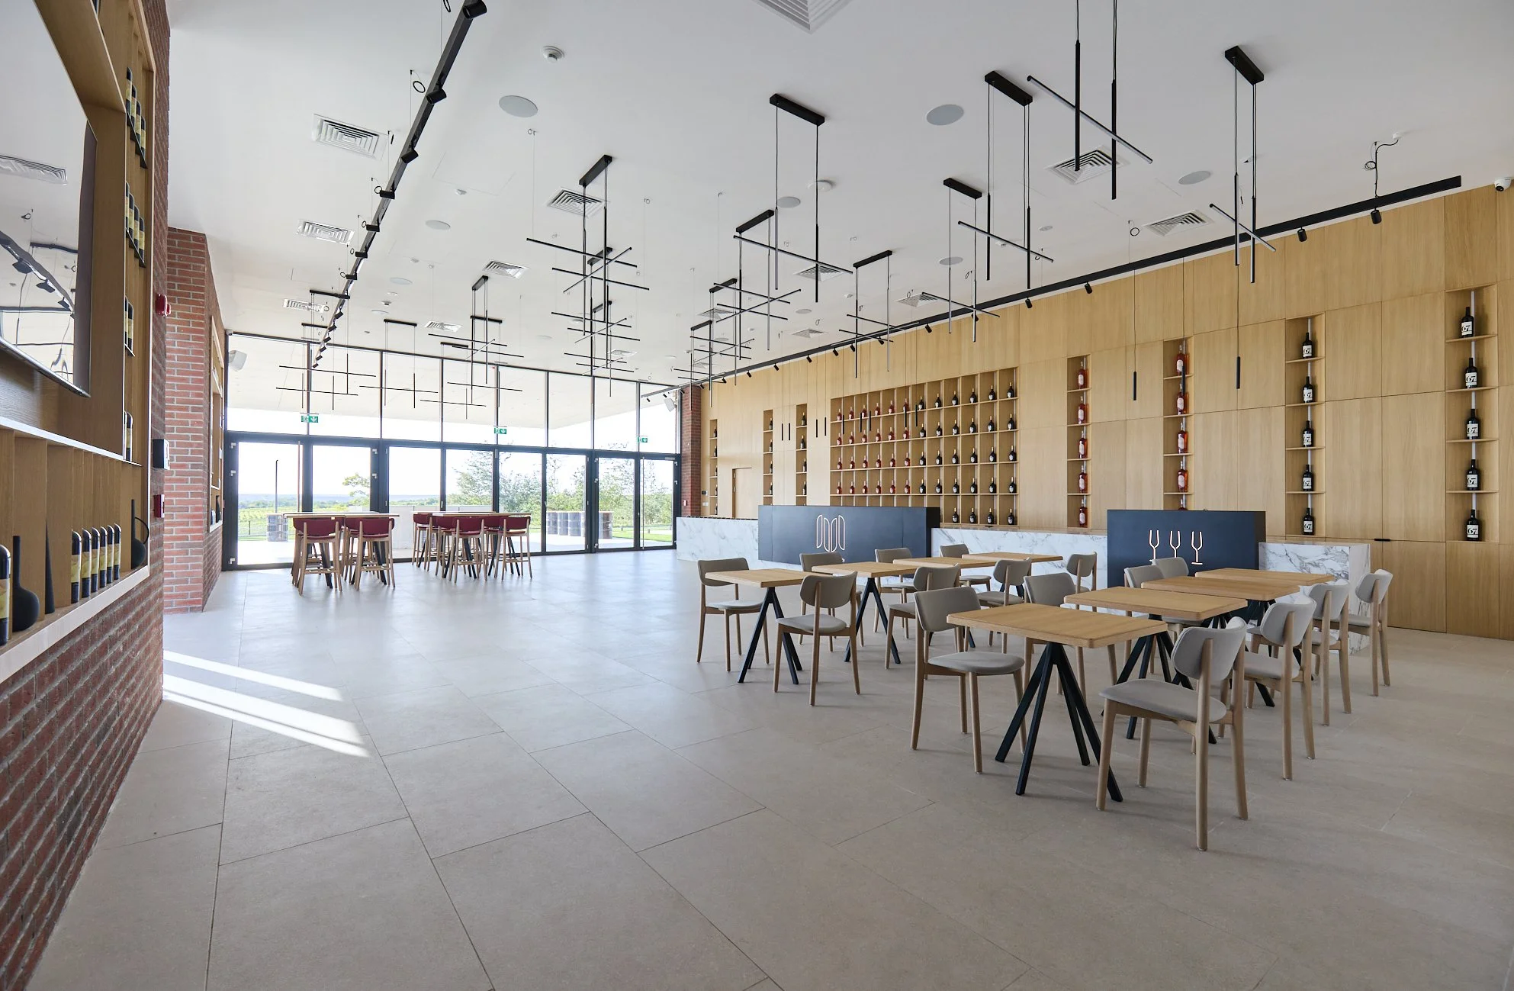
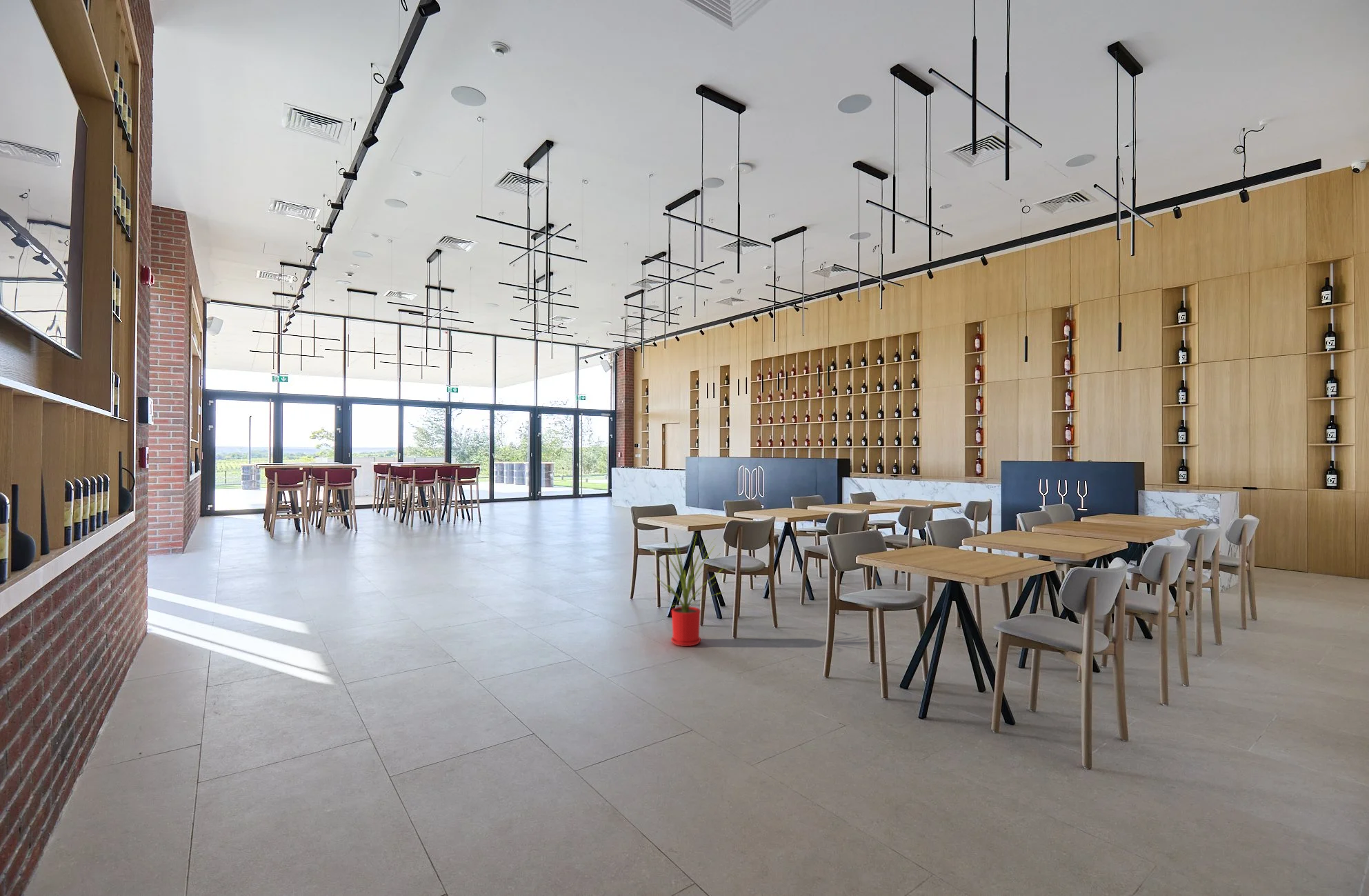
+ house plant (685, 590)
